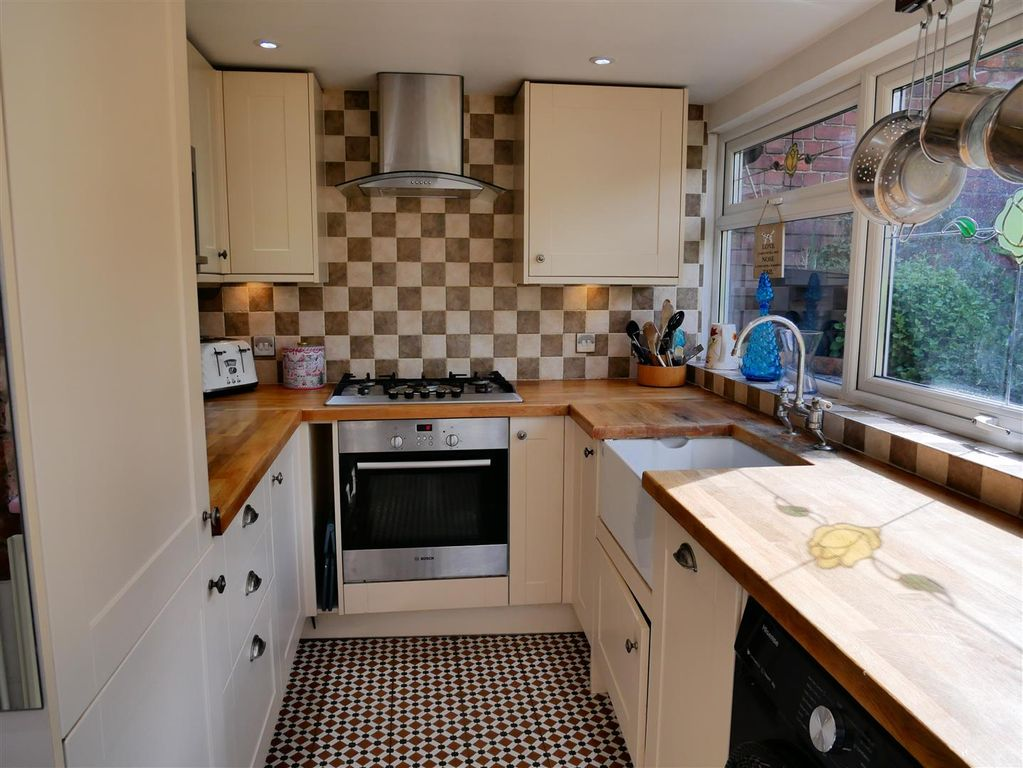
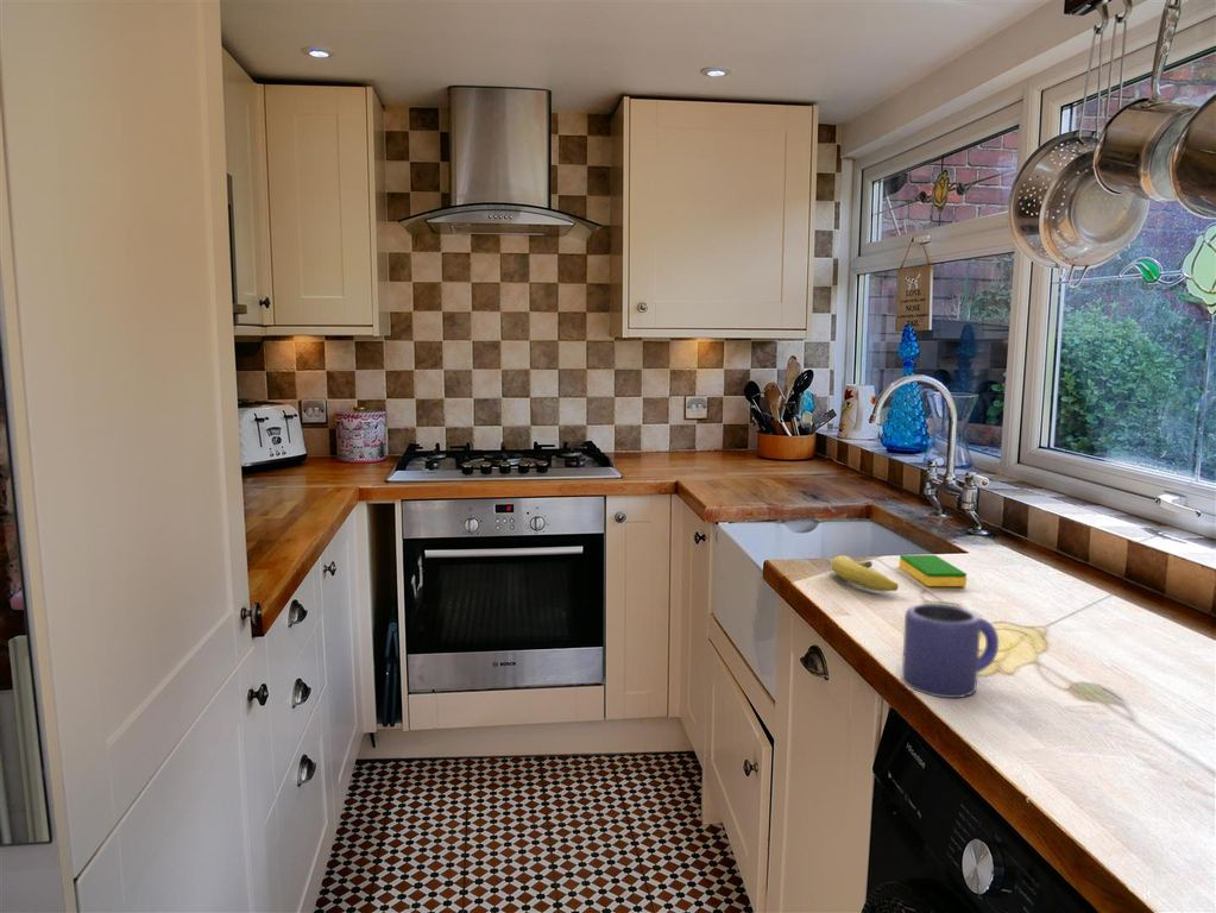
+ mug (952, 648)
+ fruit (859, 568)
+ dish sponge (931, 569)
